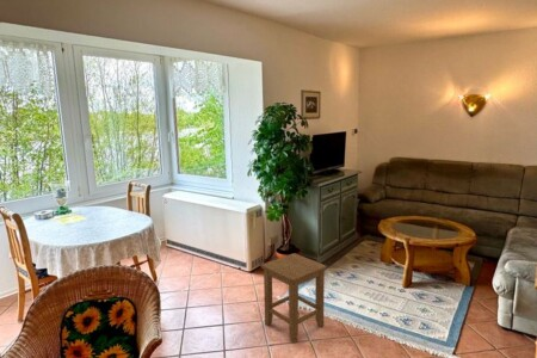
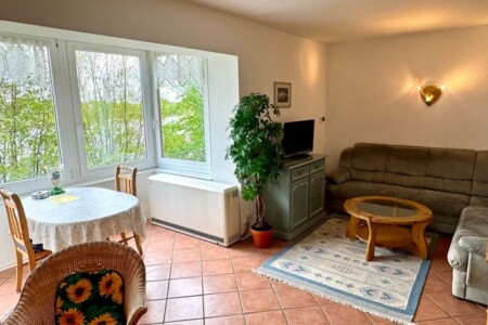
- stool (294, 295)
